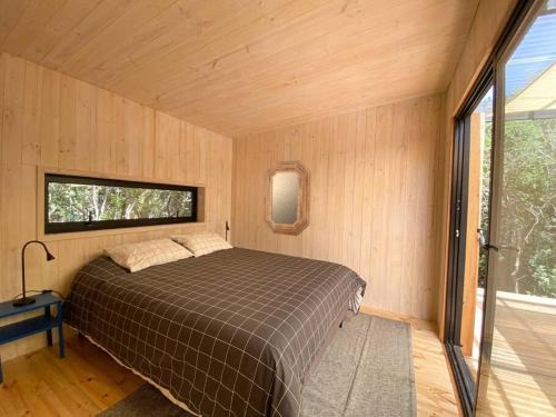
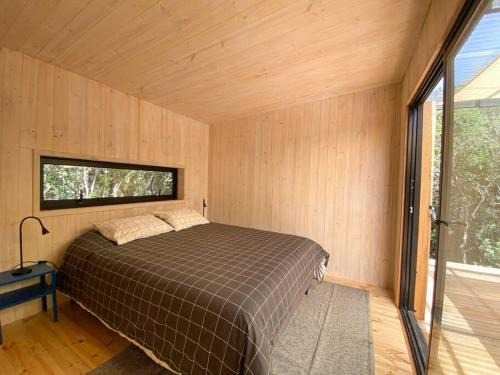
- home mirror (285, 198)
